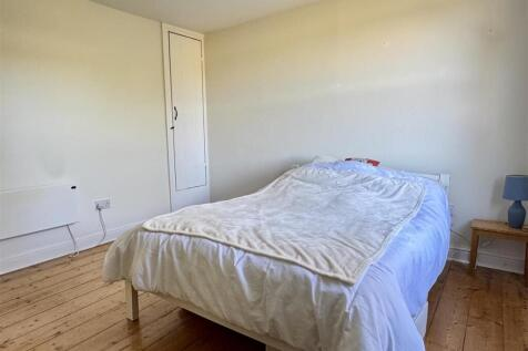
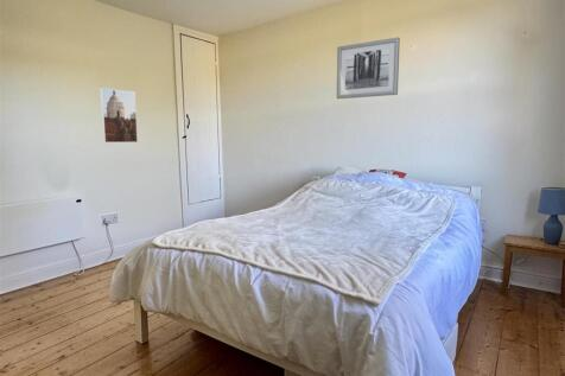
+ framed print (119, 116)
+ wall art (366, 69)
